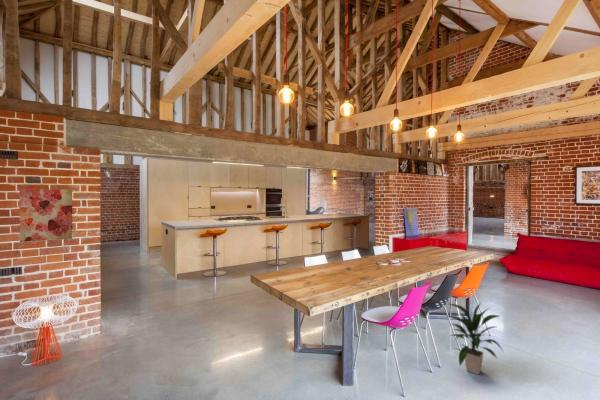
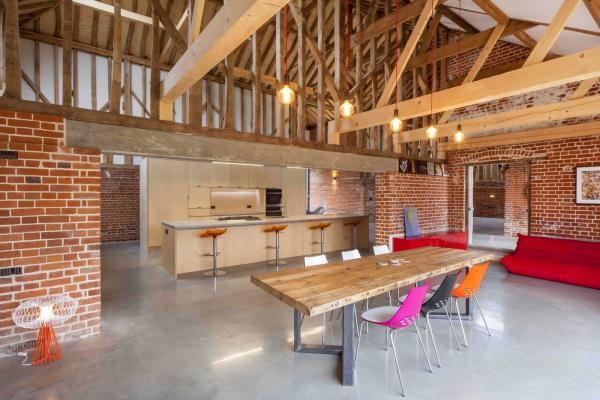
- indoor plant (471, 336)
- wall art (47, 214)
